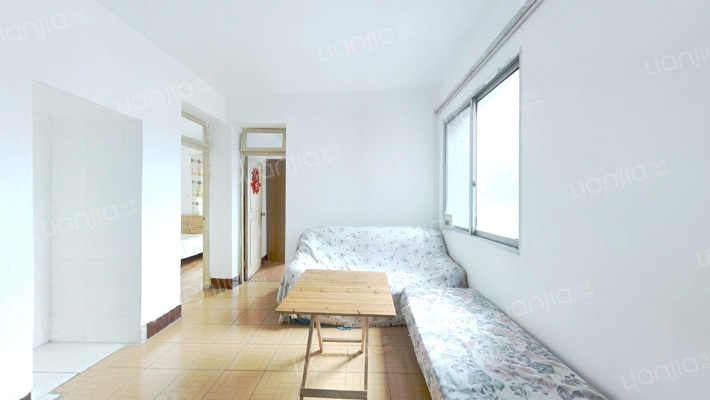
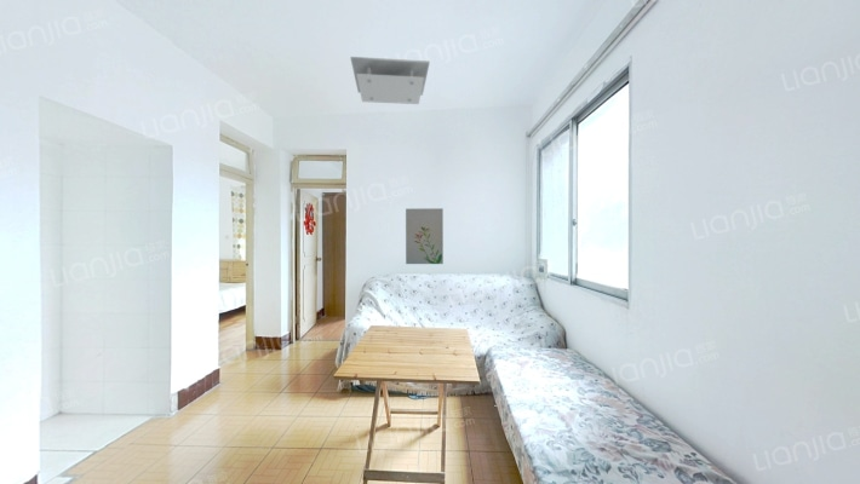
+ wall art (424, 236)
+ ceiling light (390, 83)
